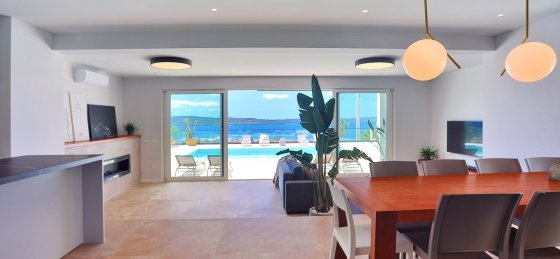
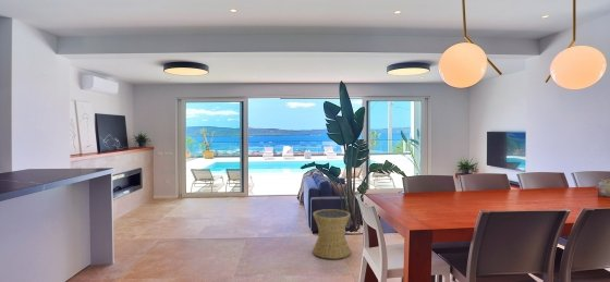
+ side table (331, 232)
